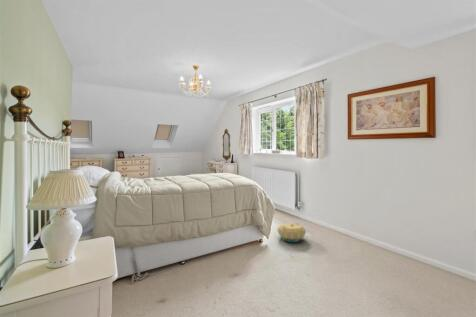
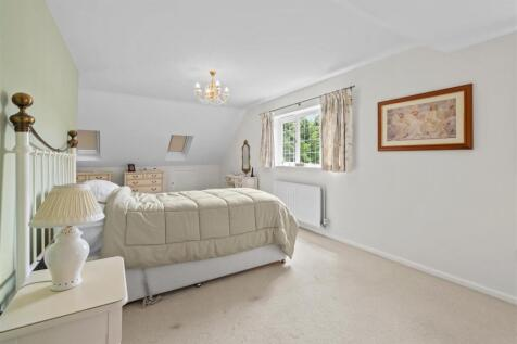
- basket (291, 231)
